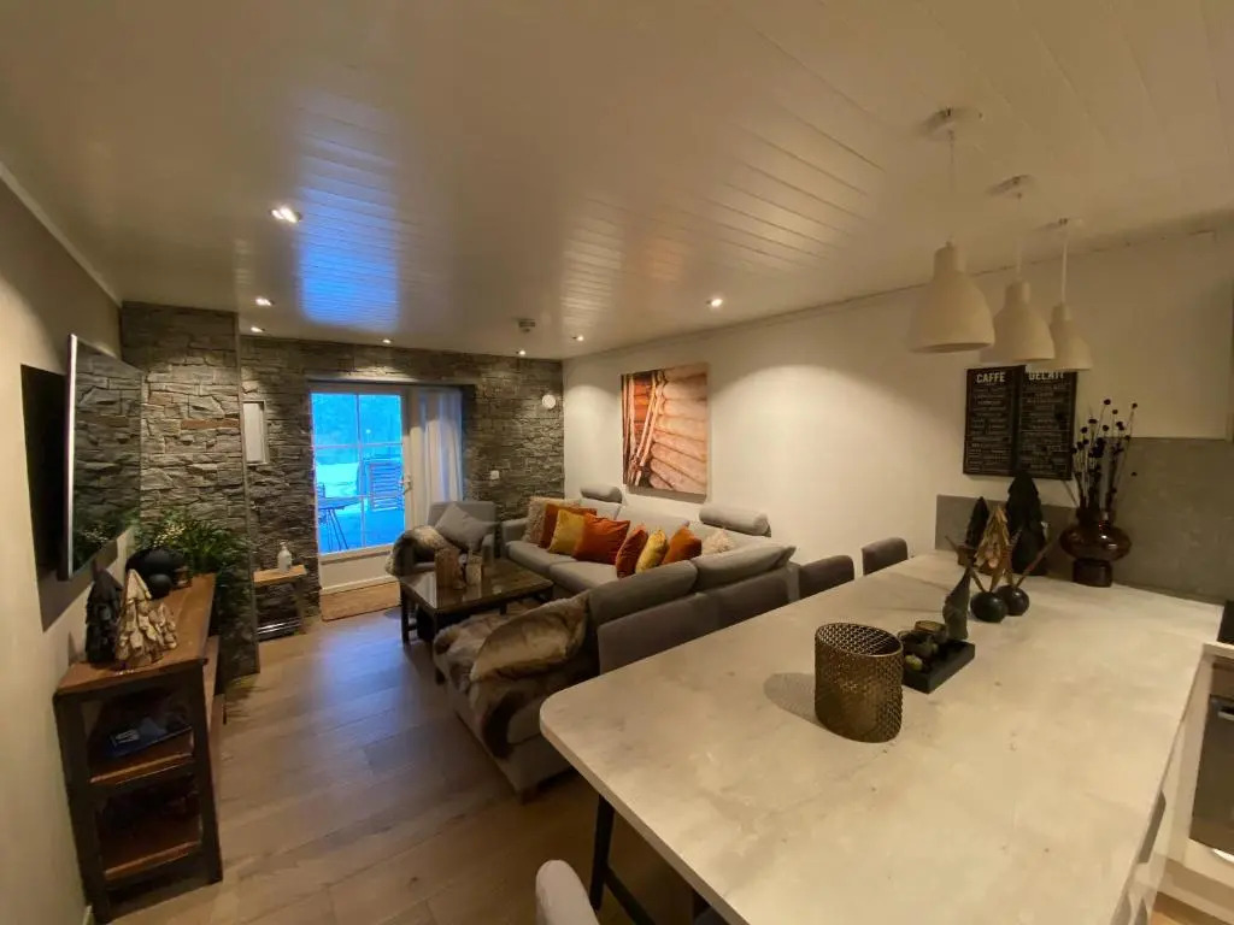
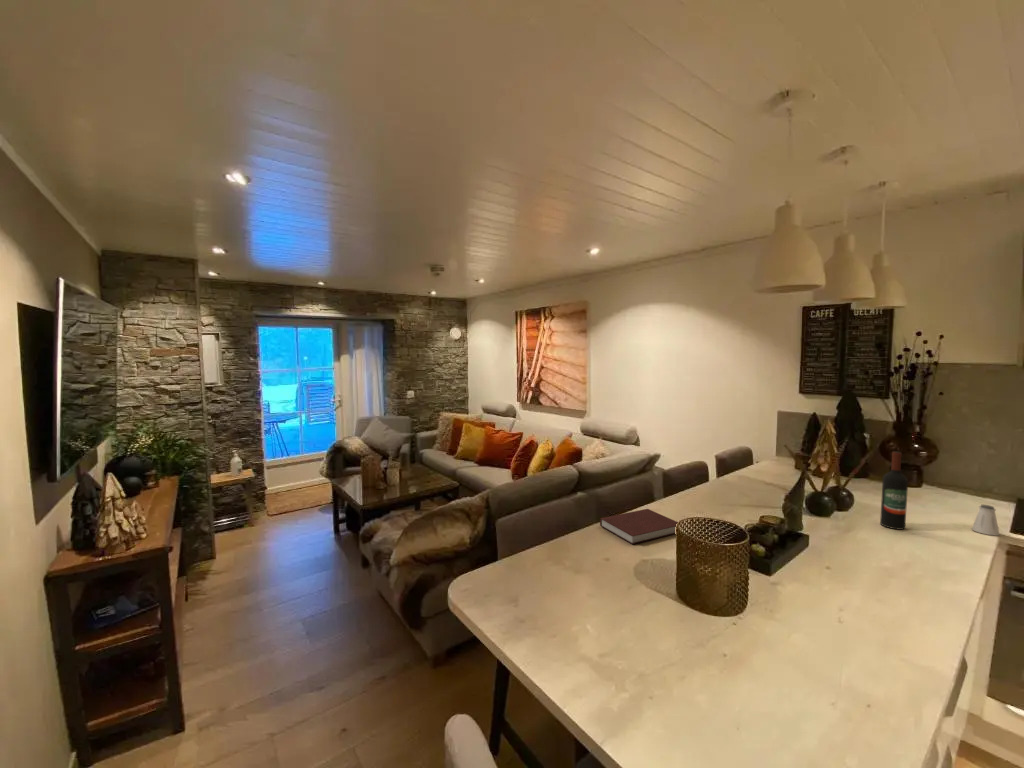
+ saltshaker (986, 518)
+ notebook (640, 524)
+ wine bottle (894, 489)
